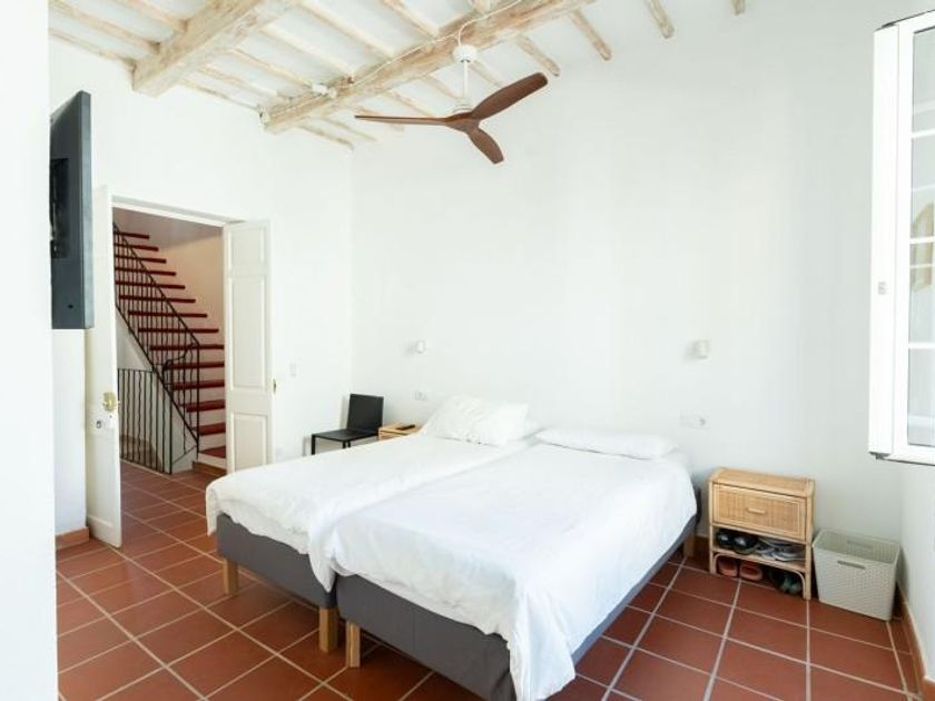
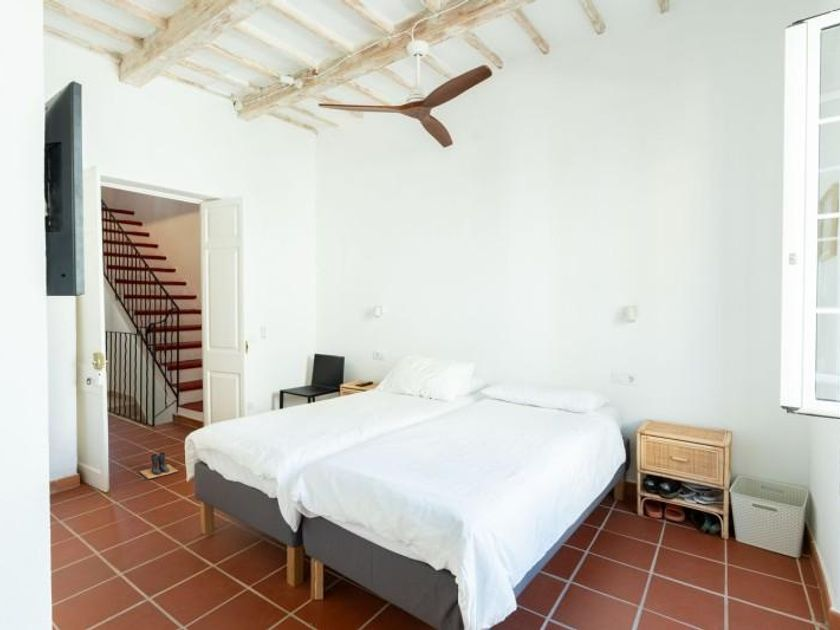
+ boots (159, 463)
